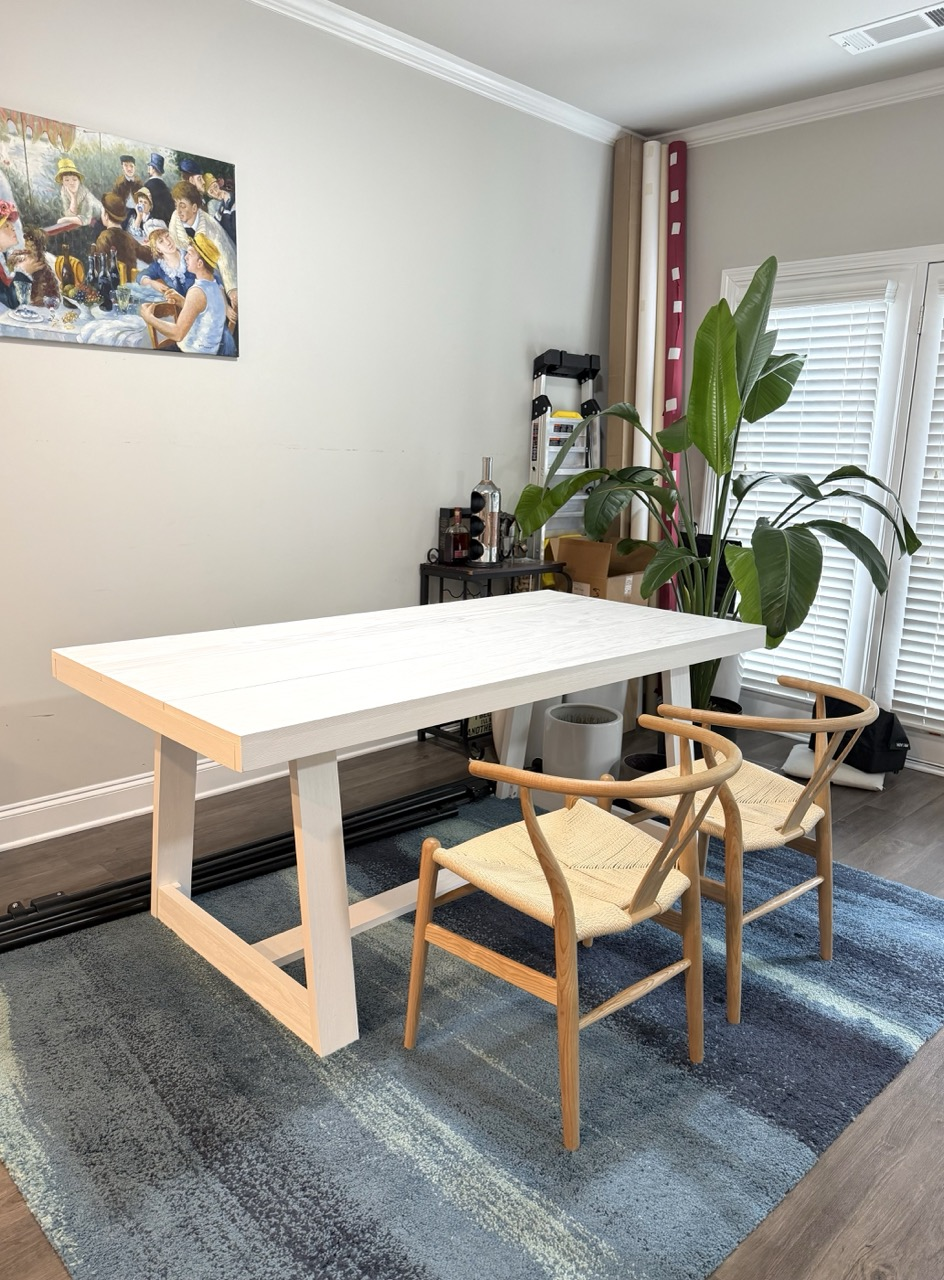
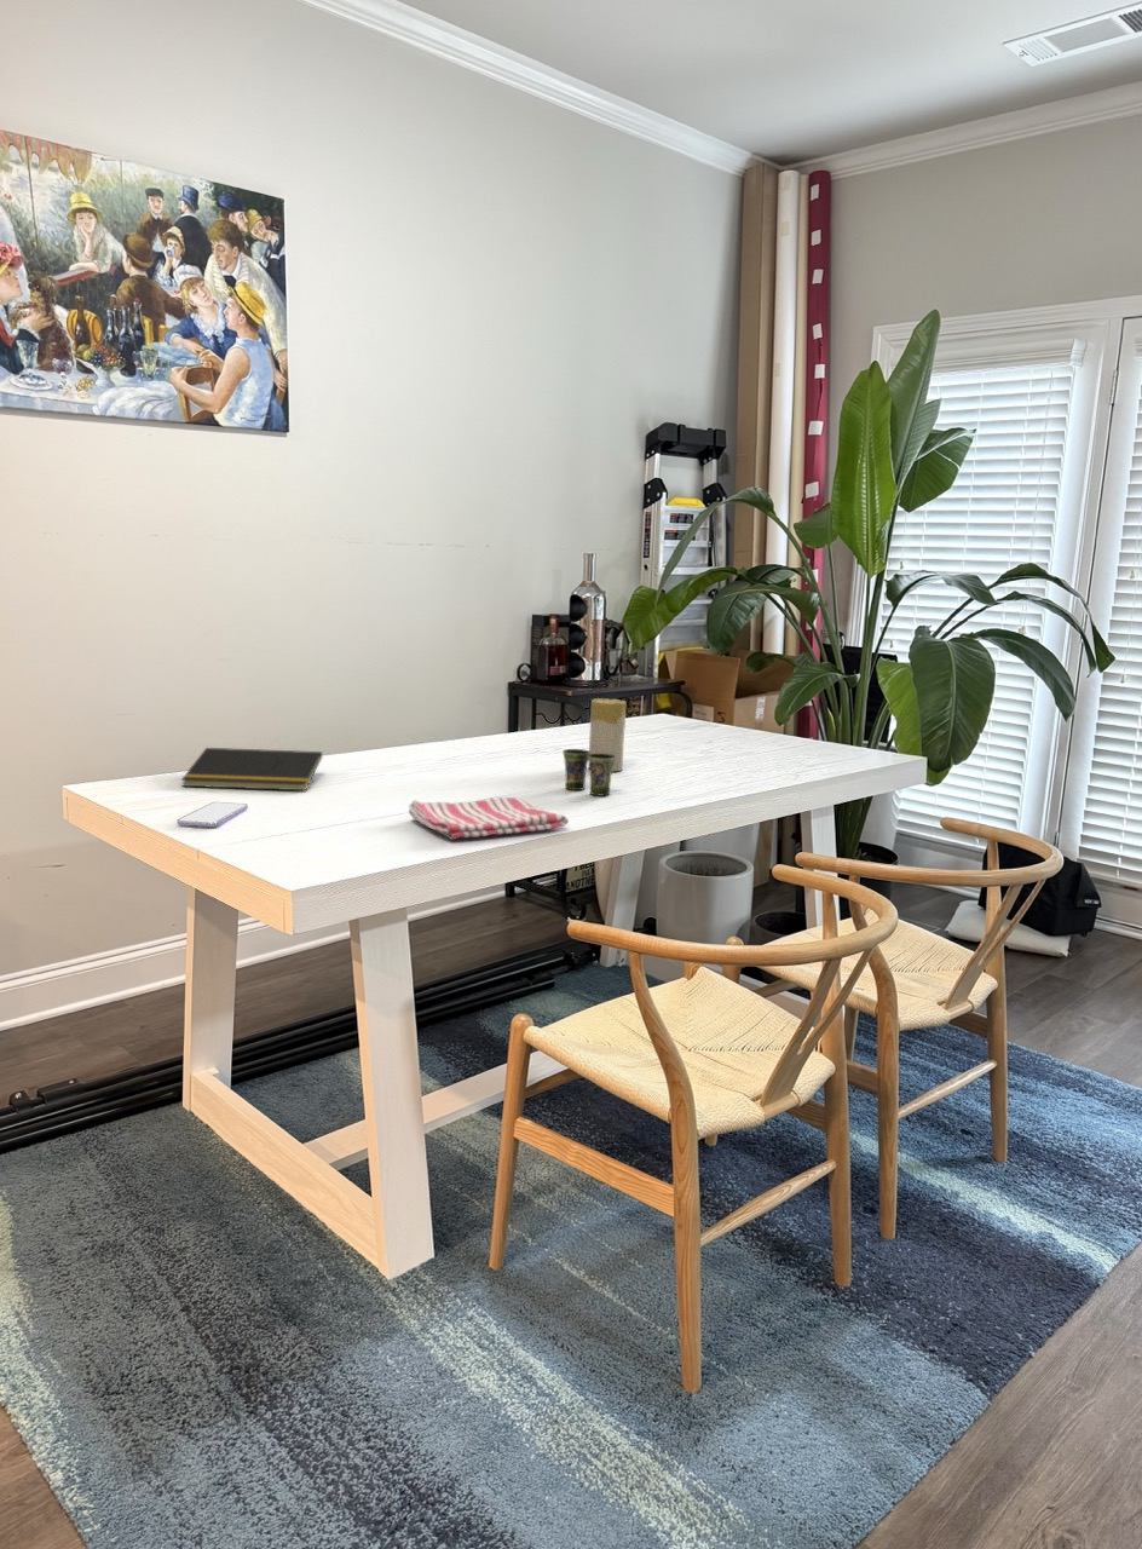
+ candle (606, 735)
+ notepad (254, 767)
+ smartphone (213, 813)
+ dish towel (488, 814)
+ cup (590, 772)
